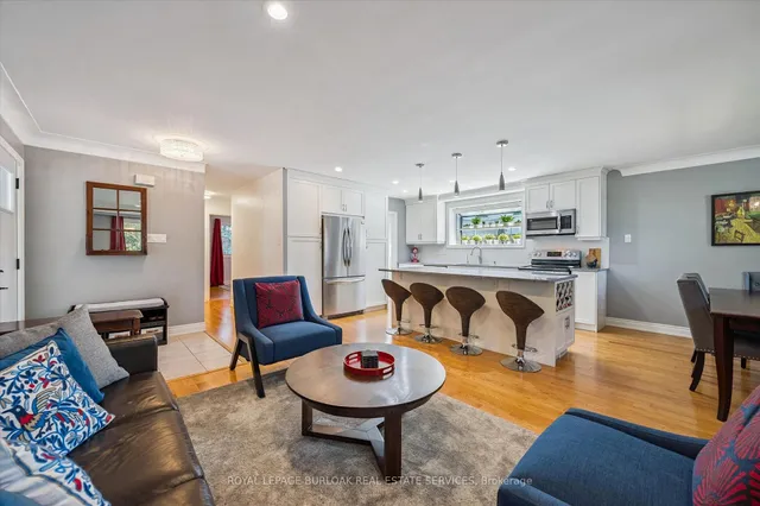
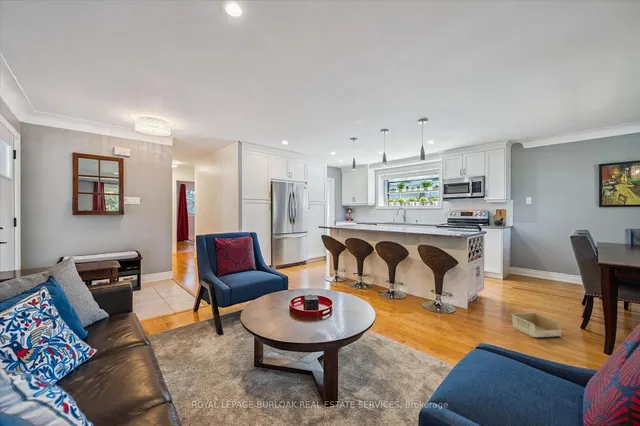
+ storage bin (535, 324)
